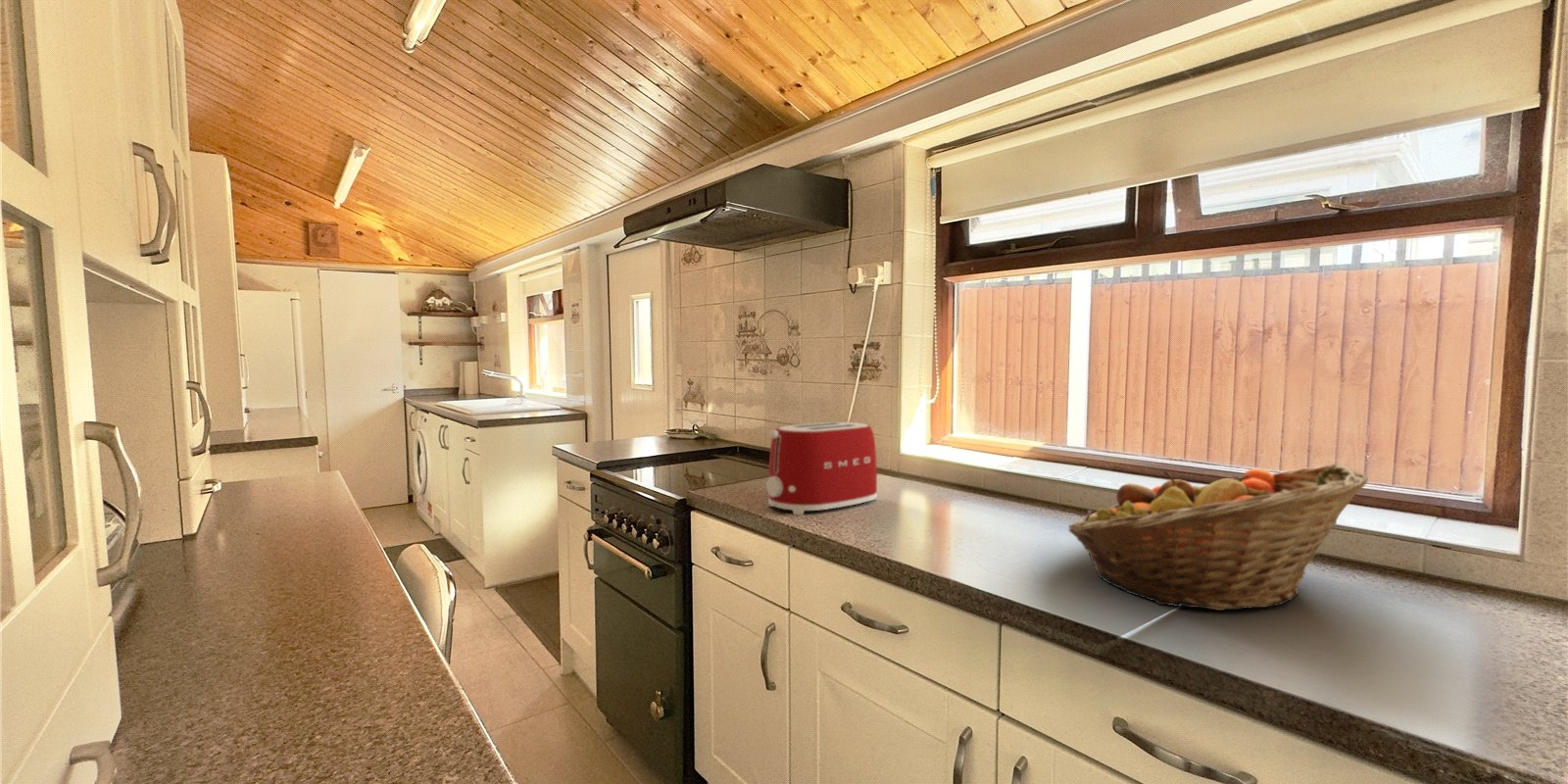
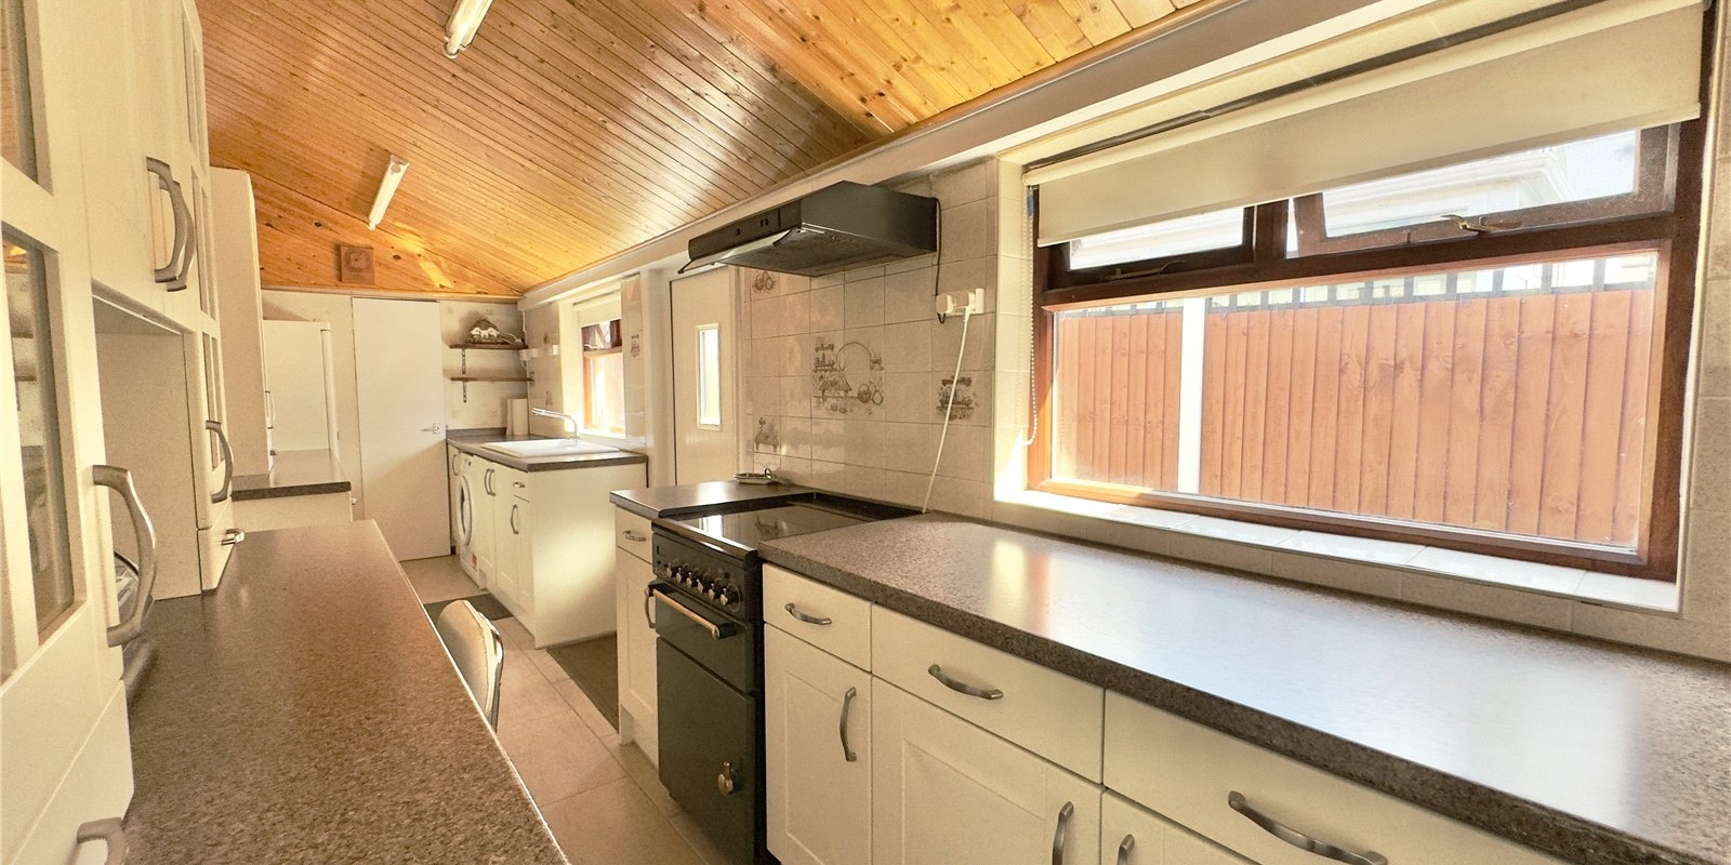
- fruit basket (1207, 521)
- toaster (821, 465)
